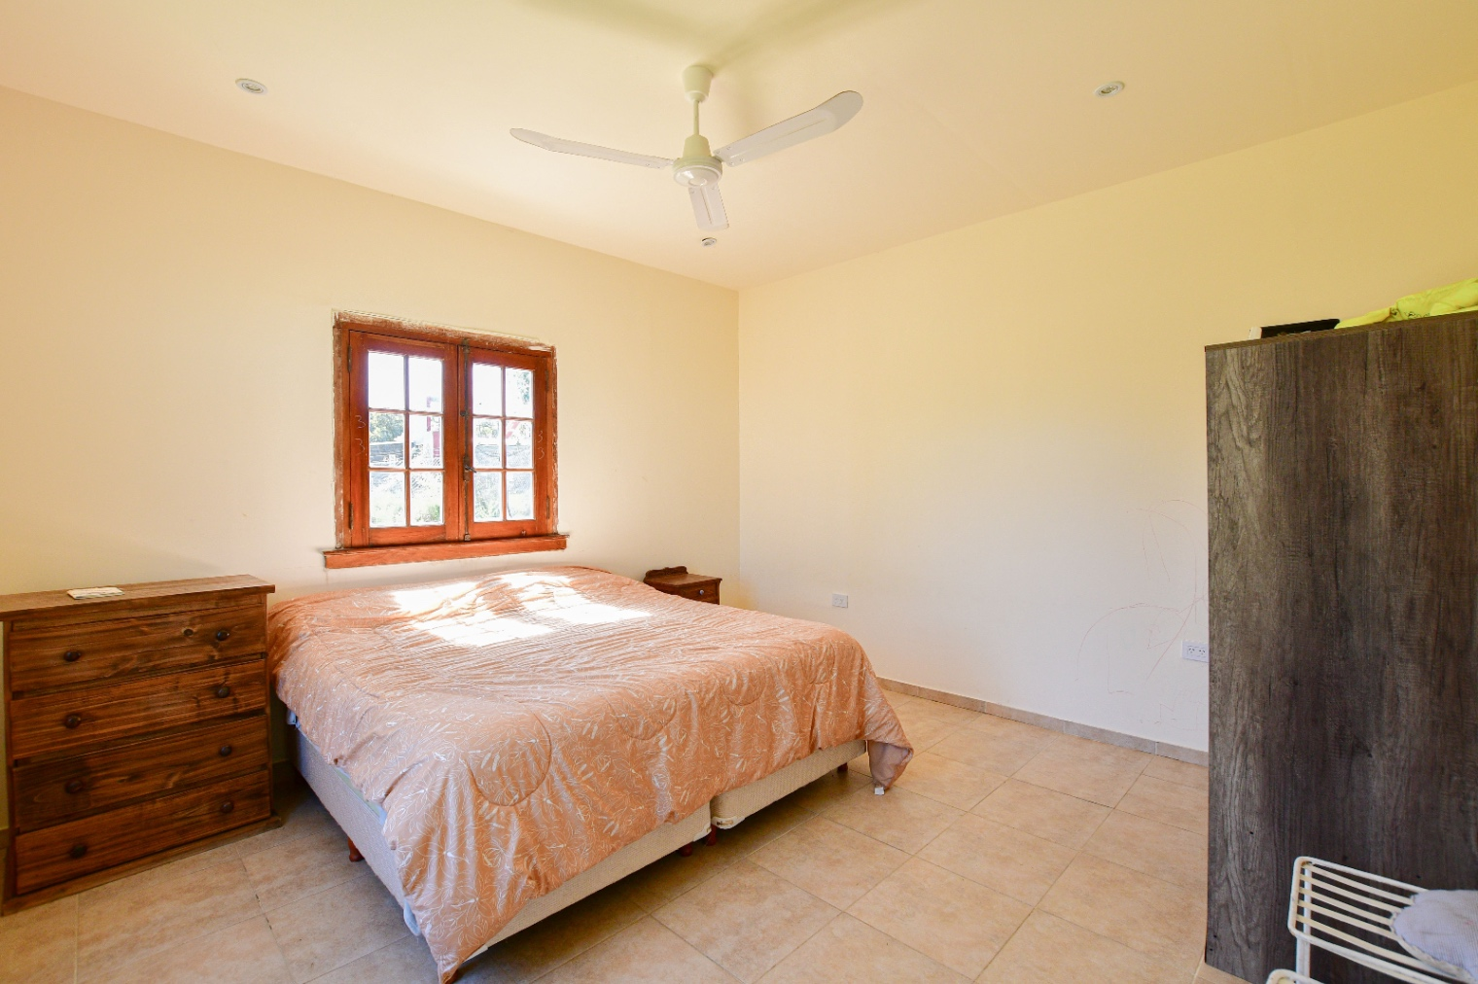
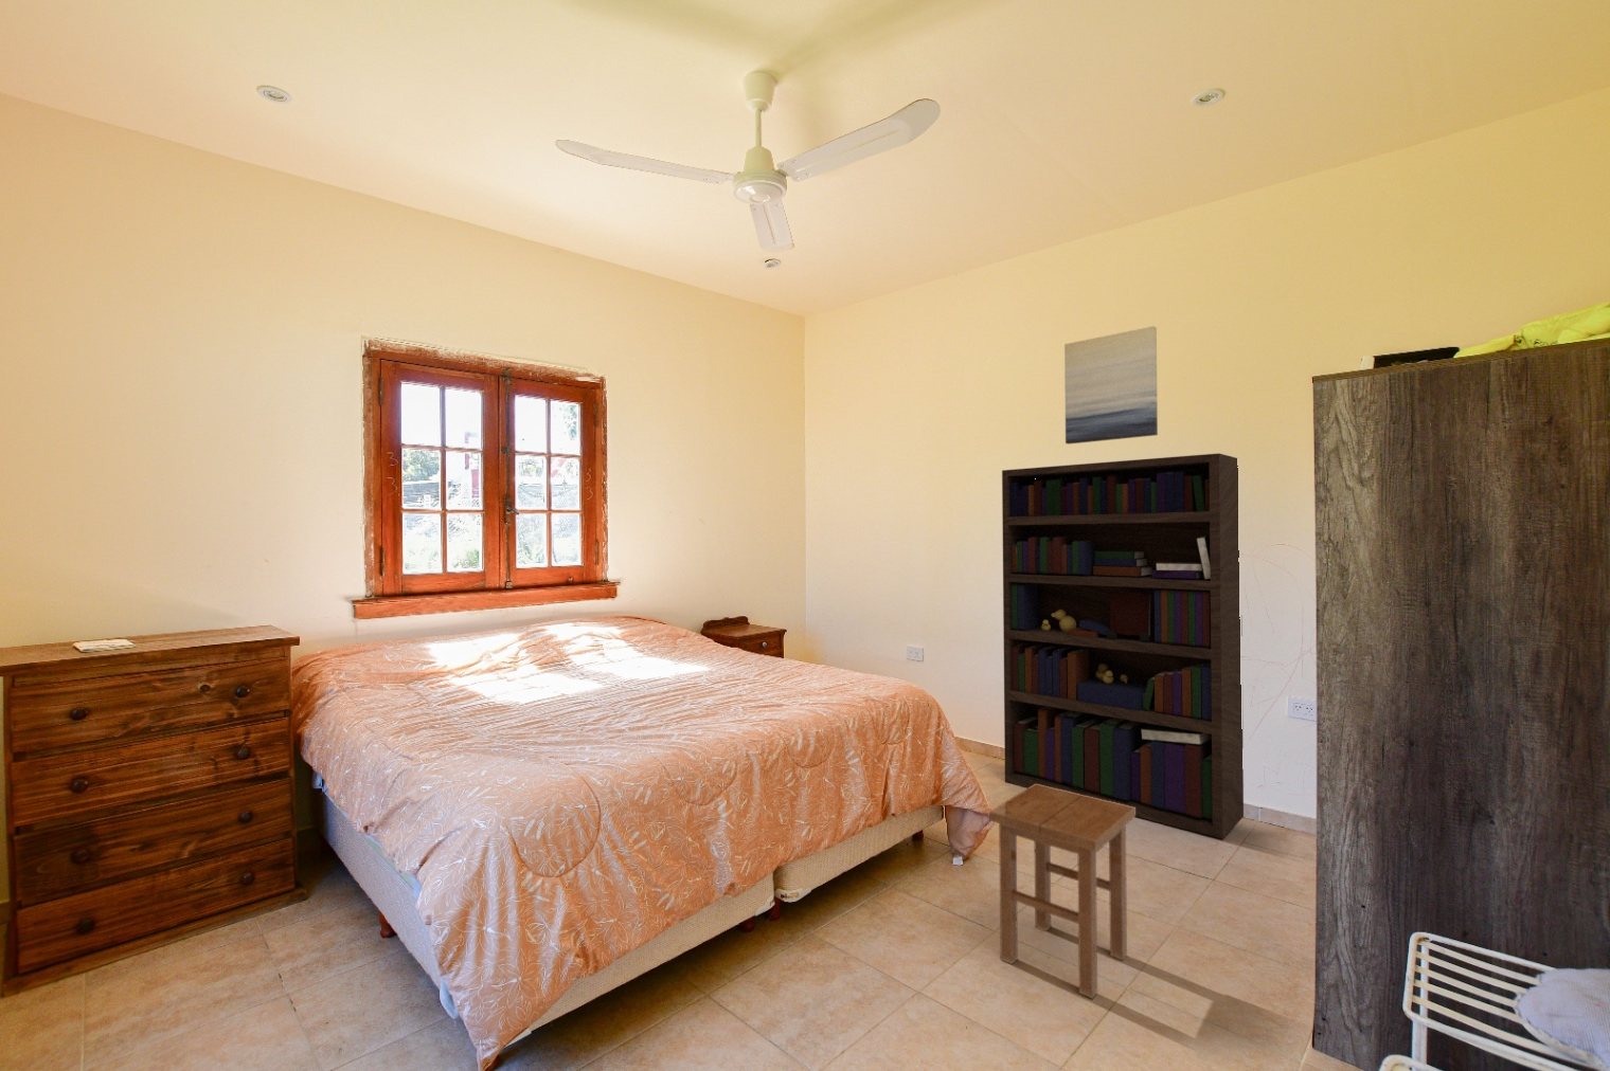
+ wall art (1109, 387)
+ stool (1065, 876)
+ bookcase (1115, 631)
